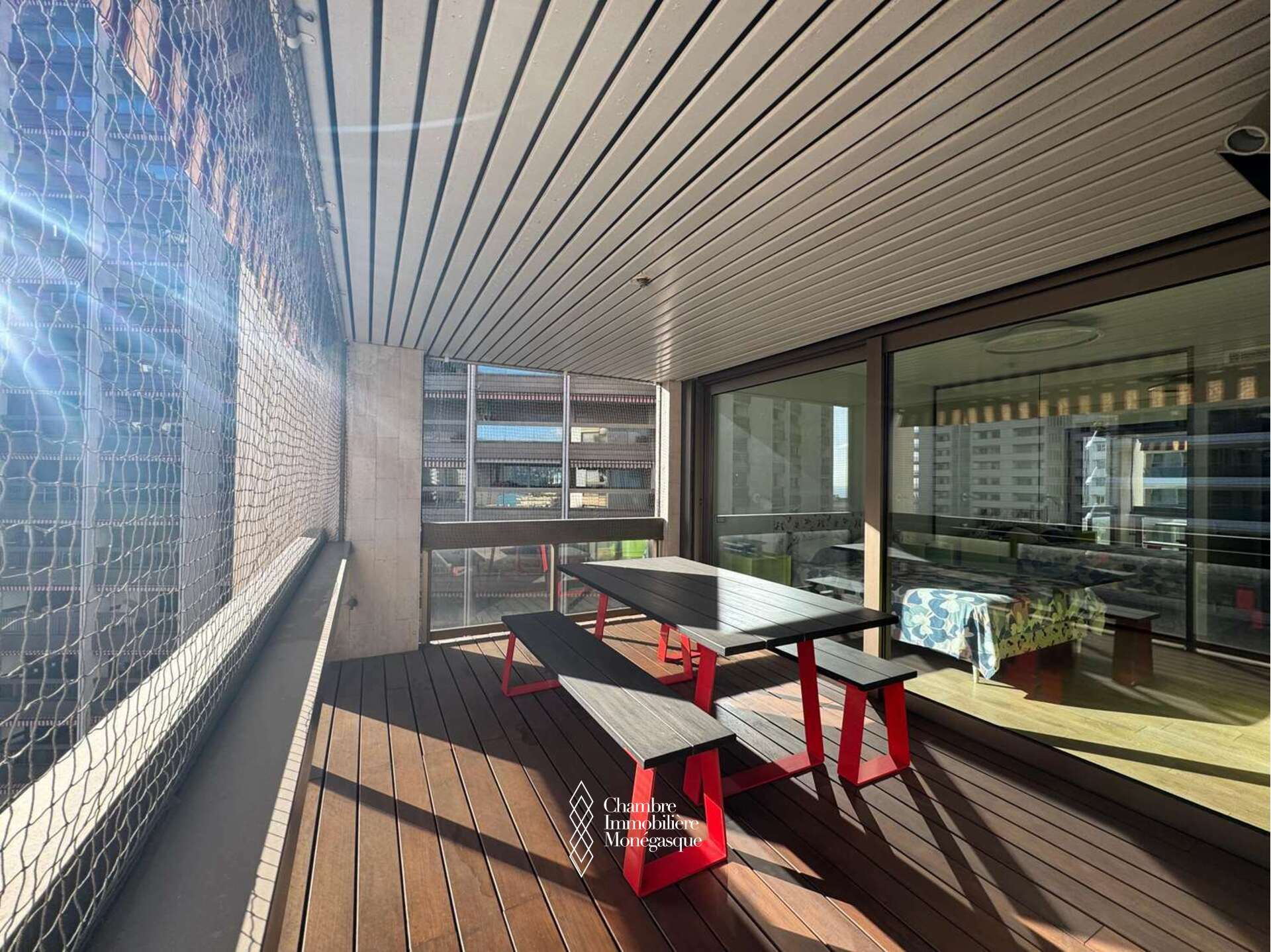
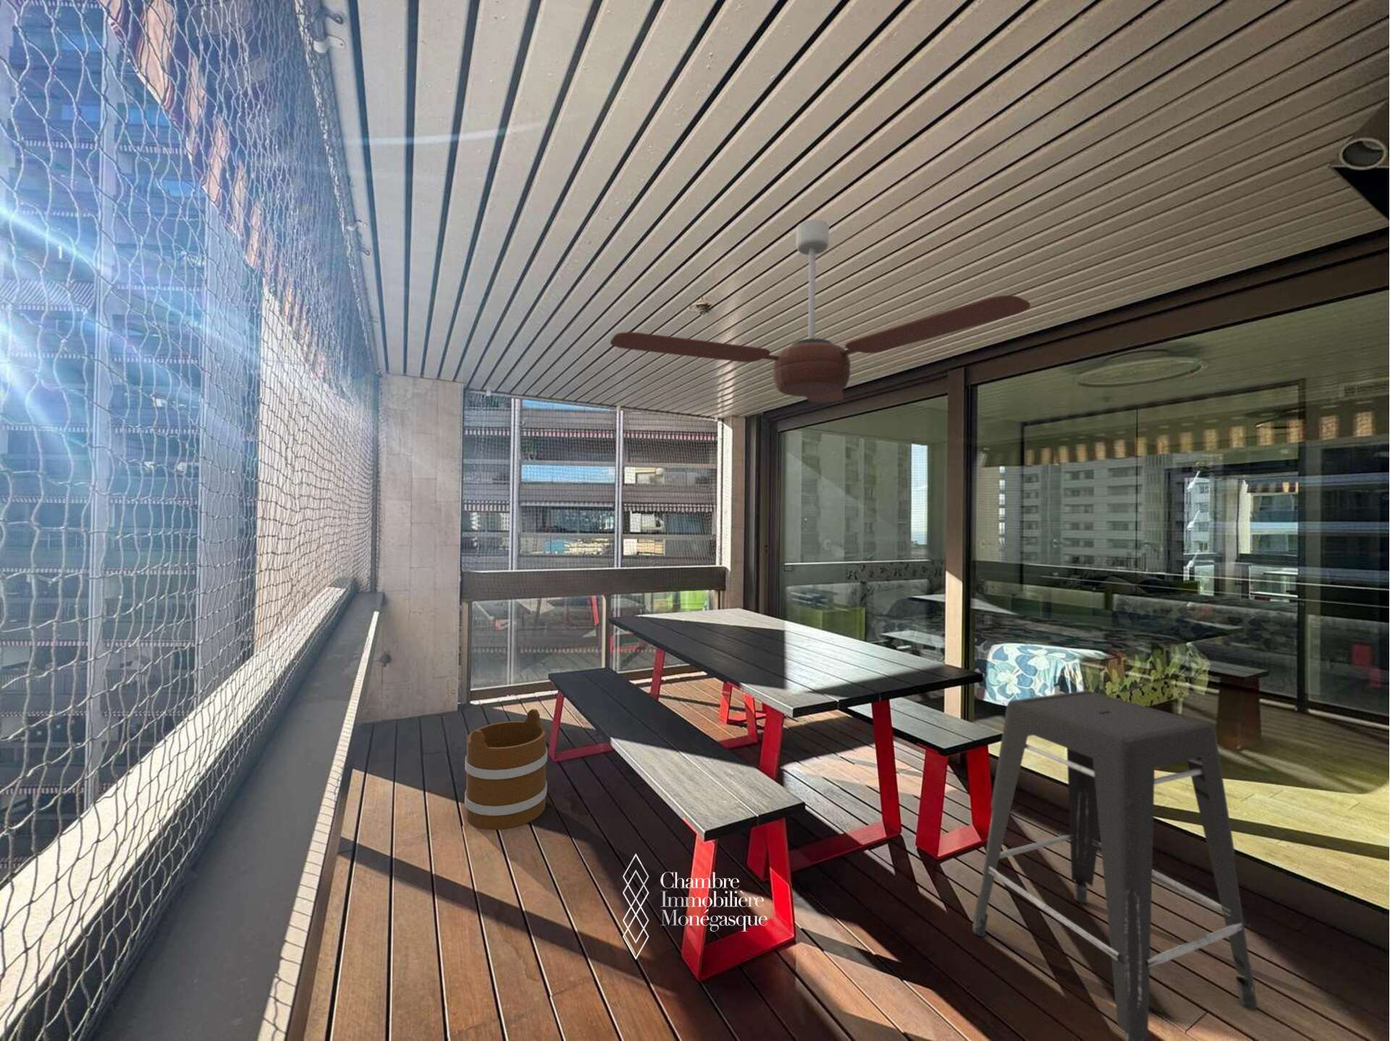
+ stool (1103, 839)
+ ceiling fan (808, 319)
+ bucket (506, 764)
